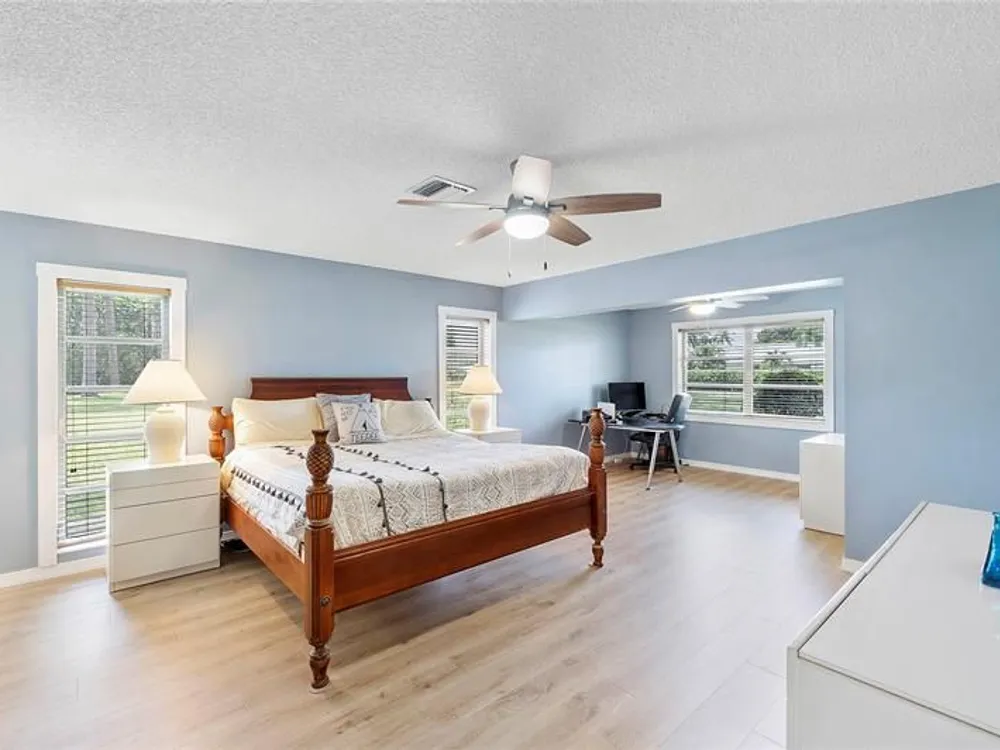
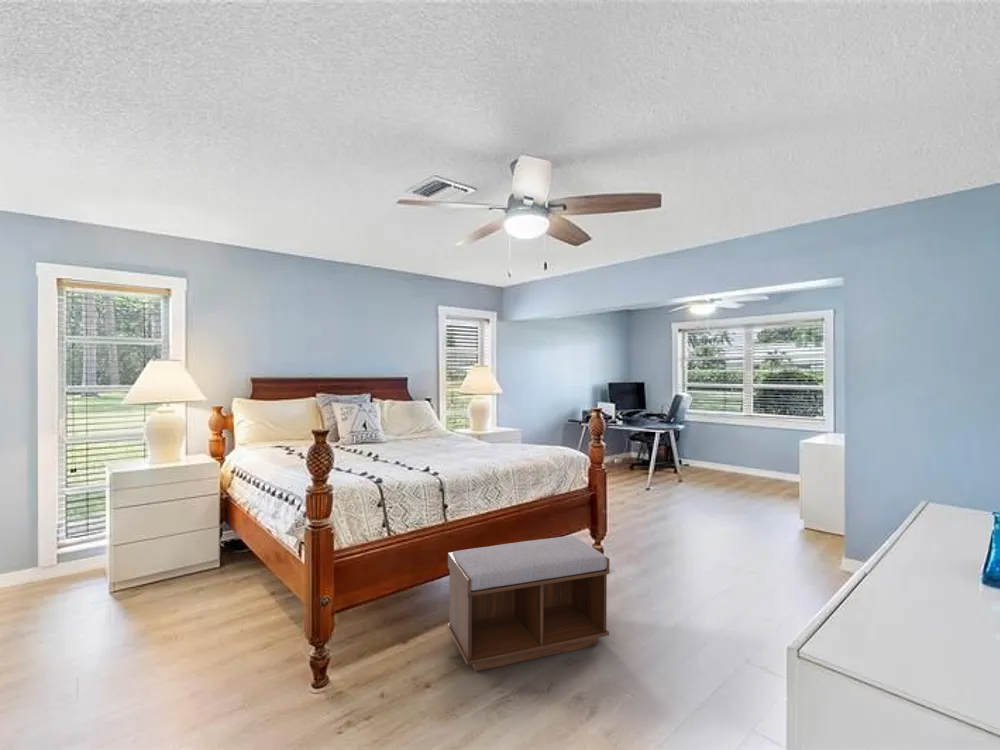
+ bench (527, 596)
